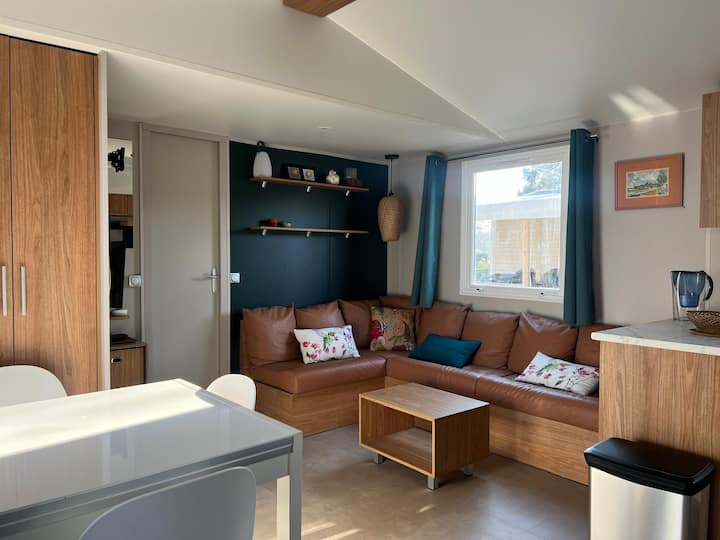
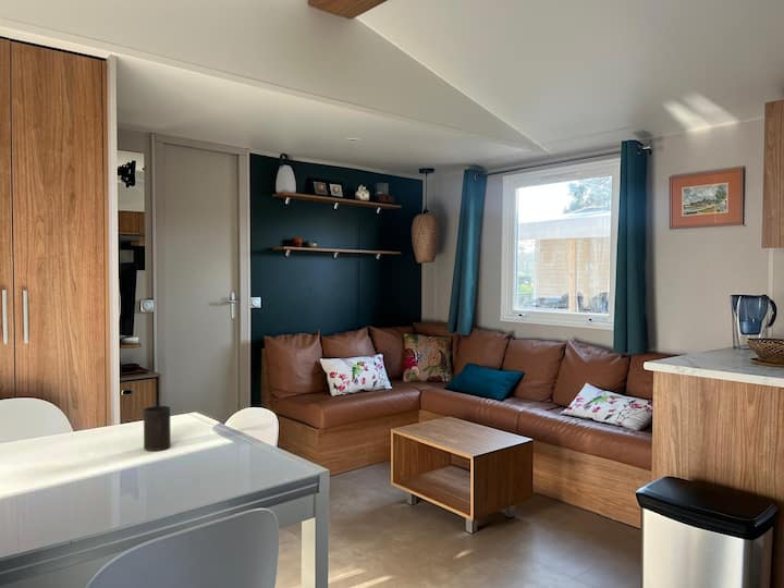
+ cup (157, 428)
